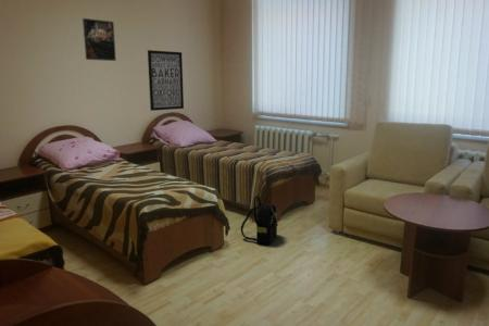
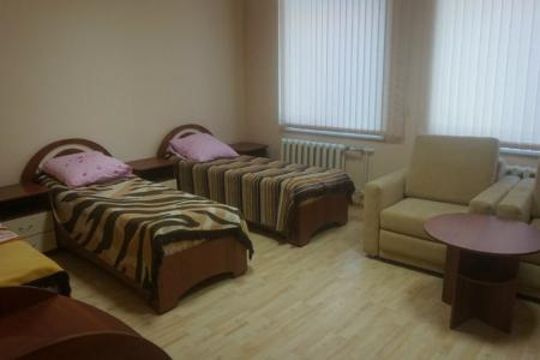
- wall art (166, 80)
- backpack (260, 217)
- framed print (99, 40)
